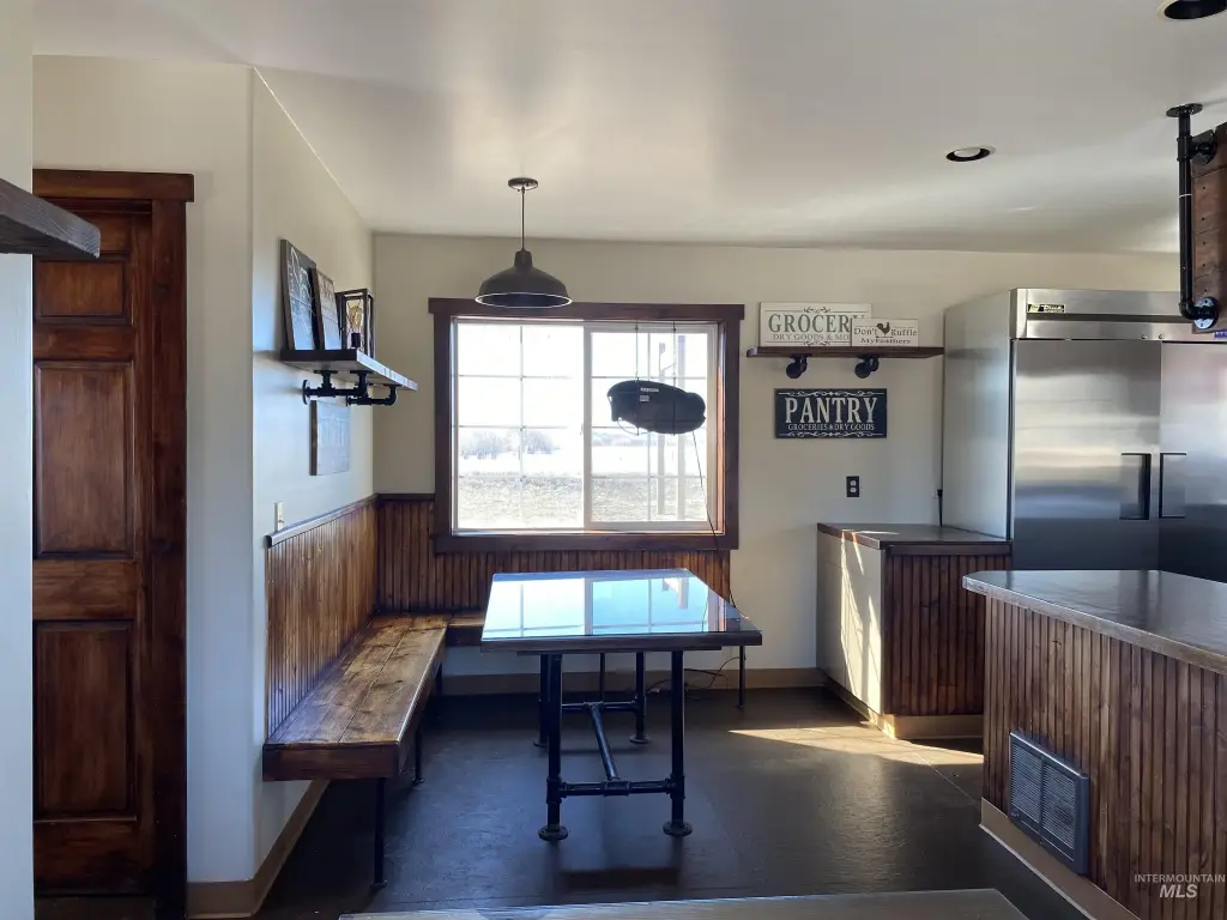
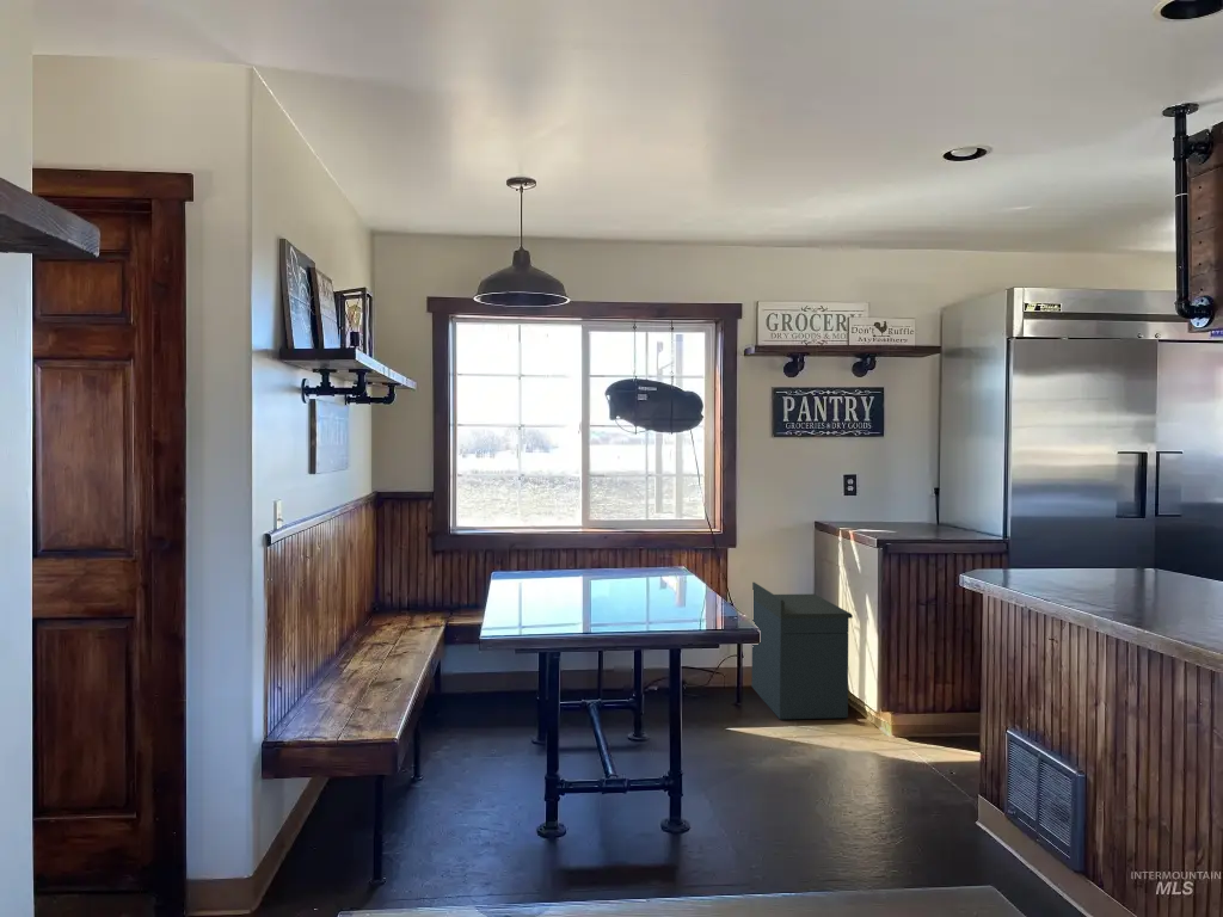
+ storage cabinet (799, 645)
